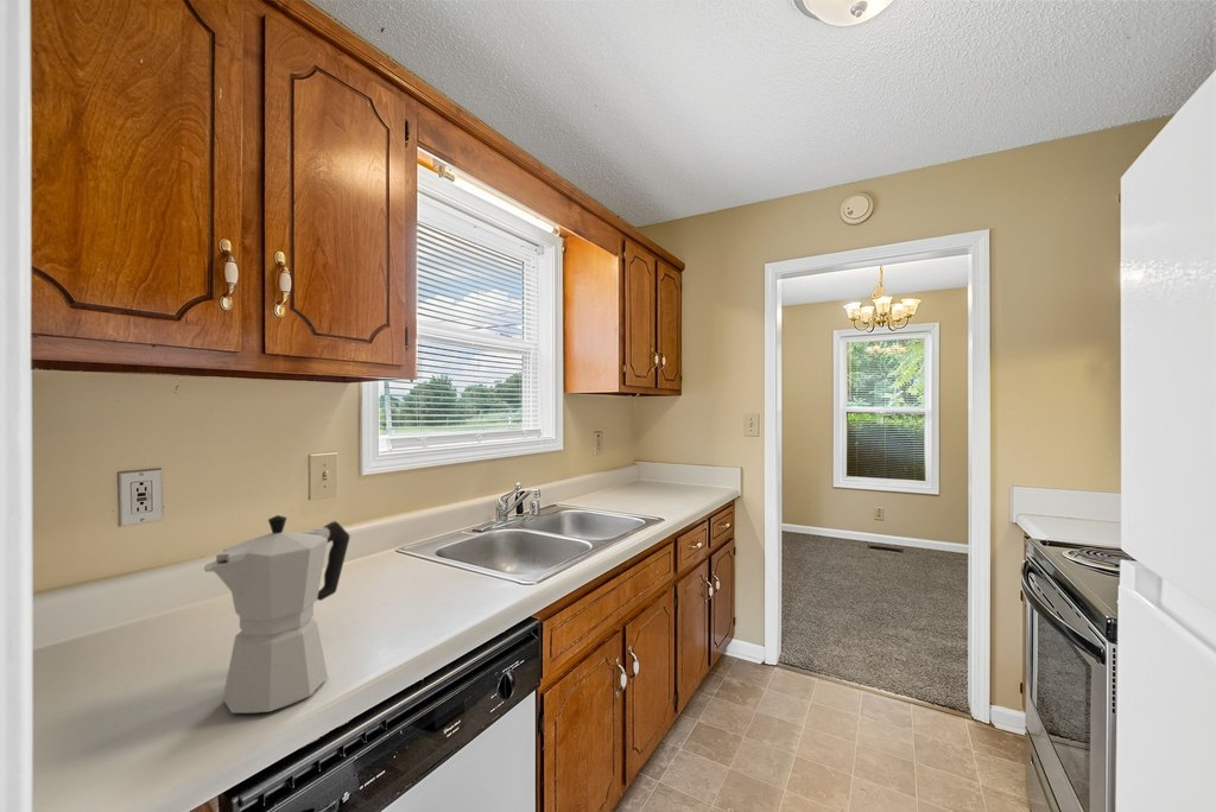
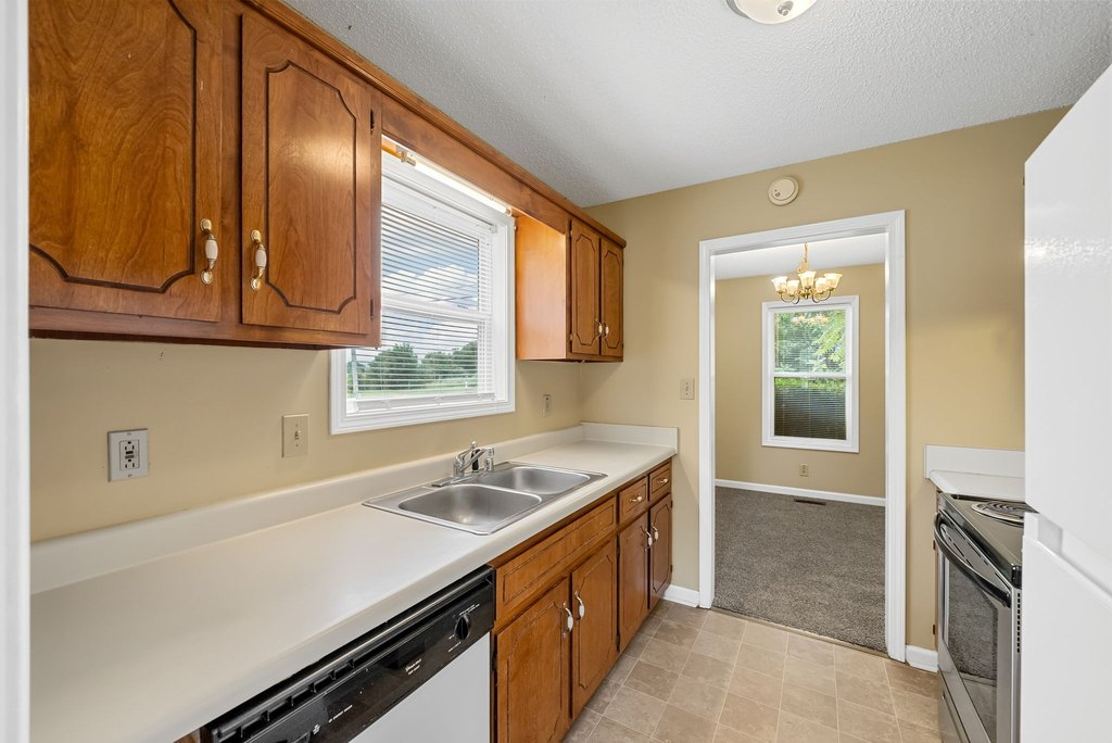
- moka pot (286, 598)
